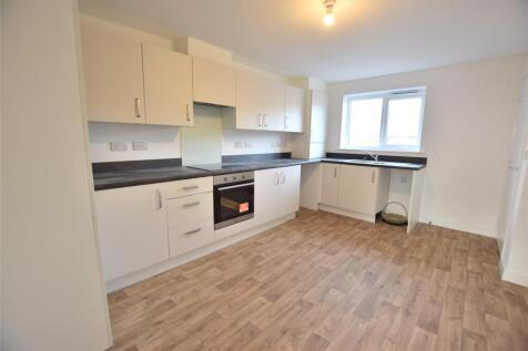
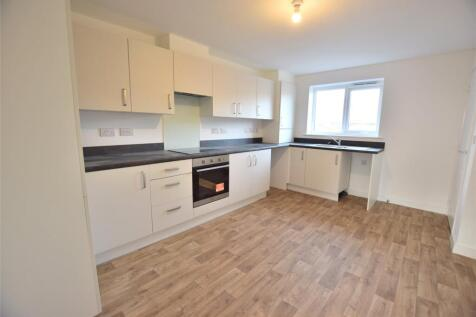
- basket (394, 214)
